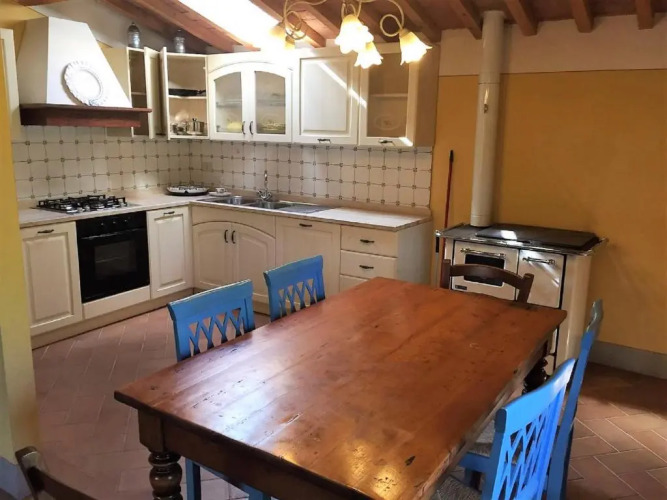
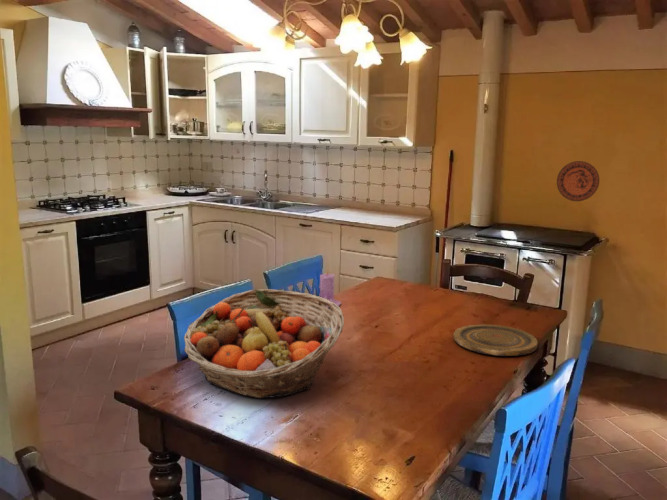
+ candle (327, 287)
+ fruit basket (263, 339)
+ decorative plate (577, 181)
+ plate (494, 339)
